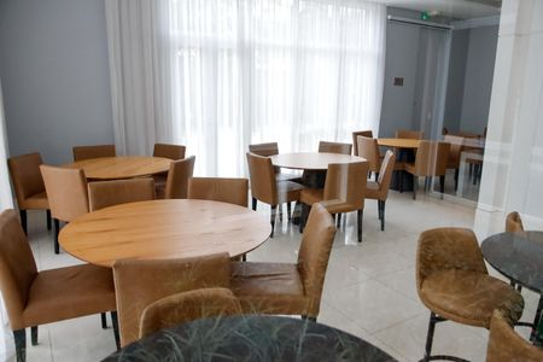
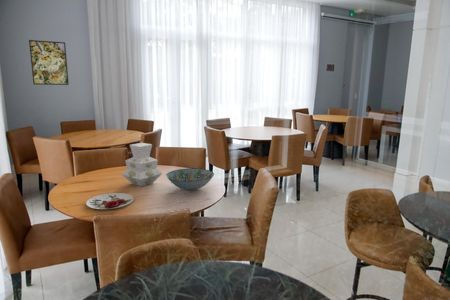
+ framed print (49, 63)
+ plate (110, 200)
+ decorative bowl (190, 181)
+ vase (141, 164)
